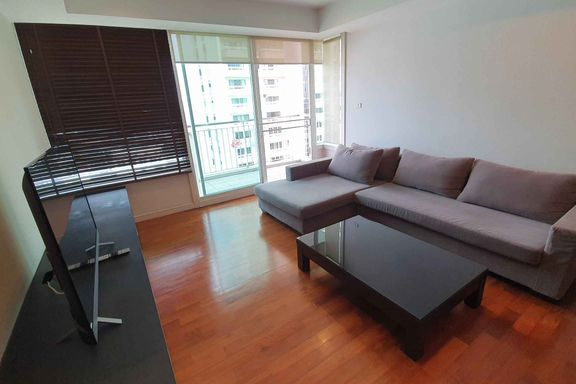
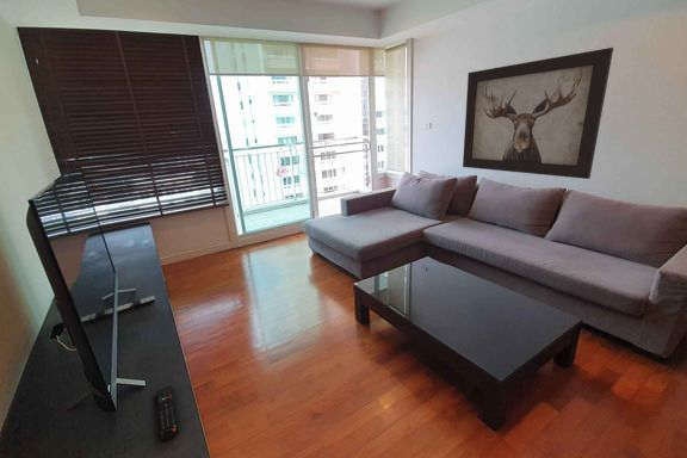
+ wall art (522, 119)
+ remote control (167, 410)
